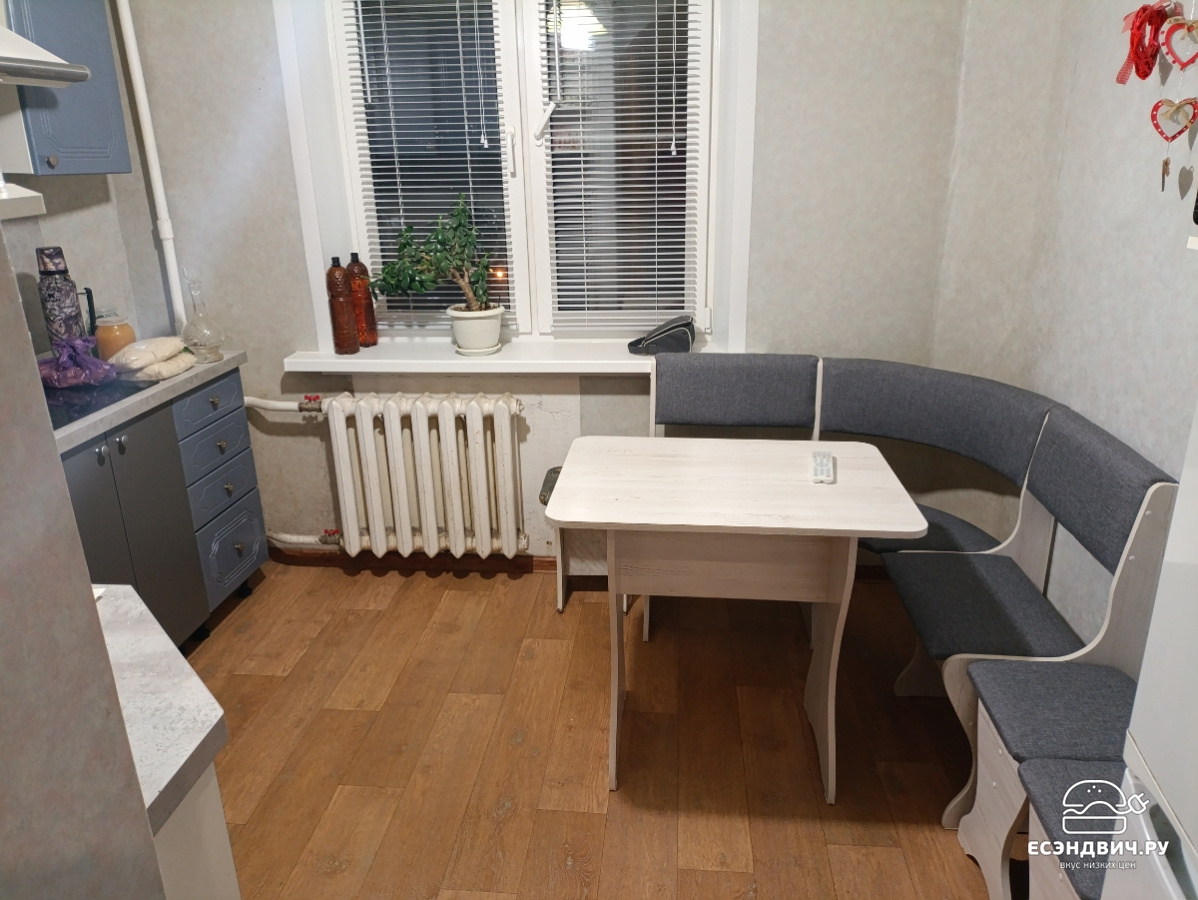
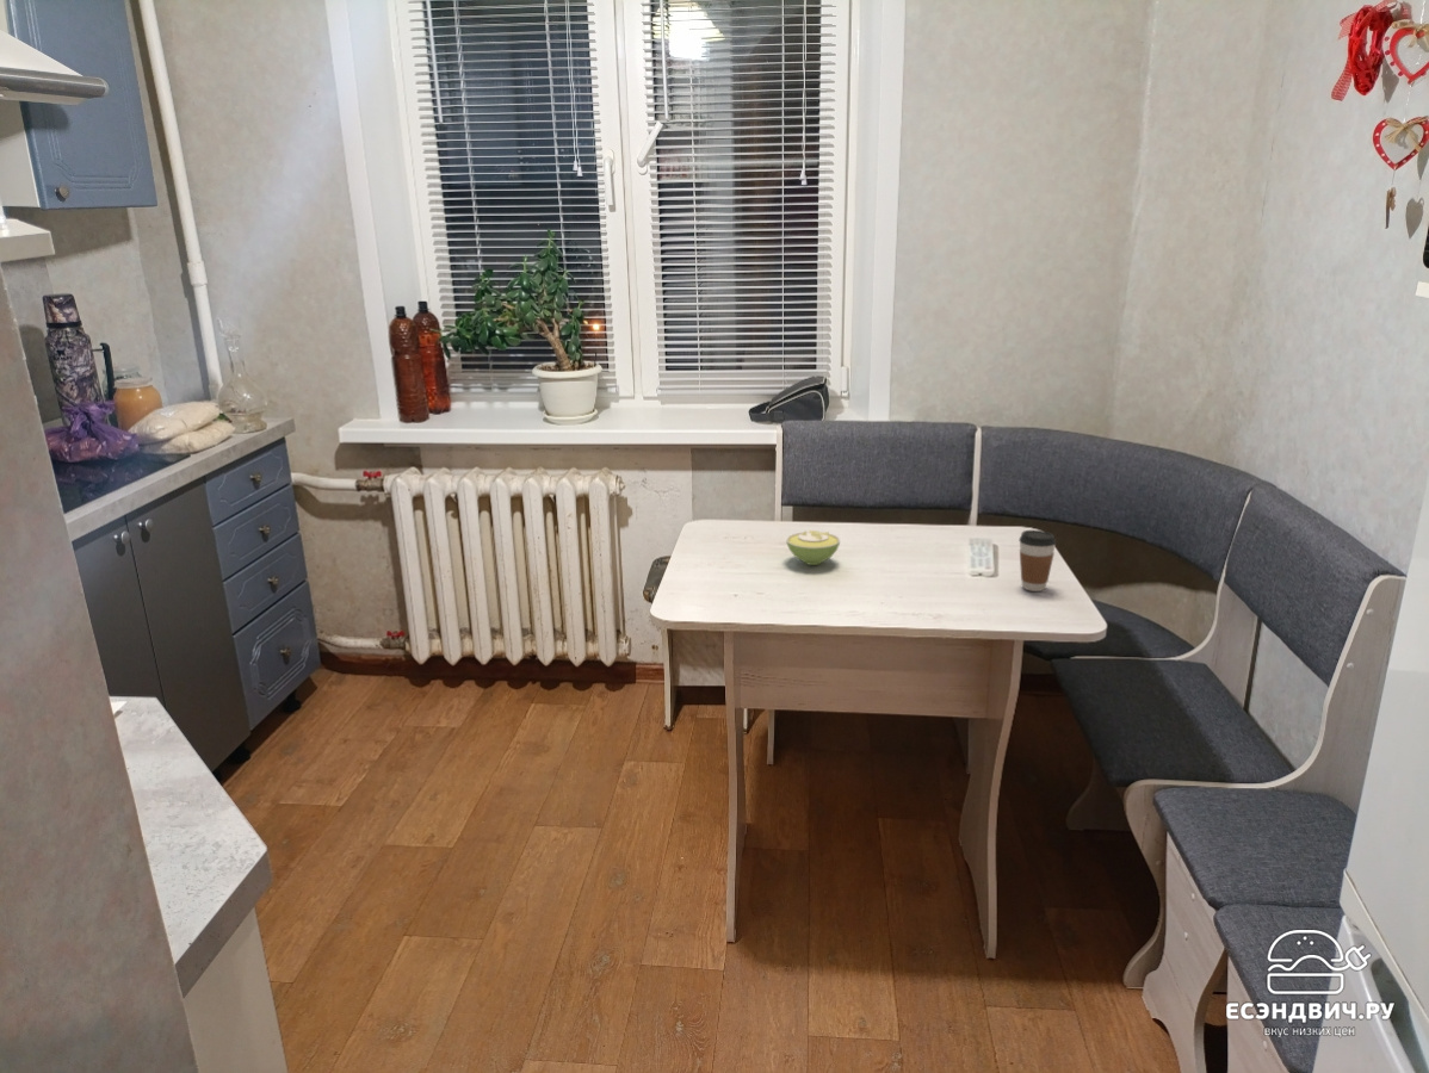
+ sugar bowl (812, 546)
+ coffee cup (1035, 560)
